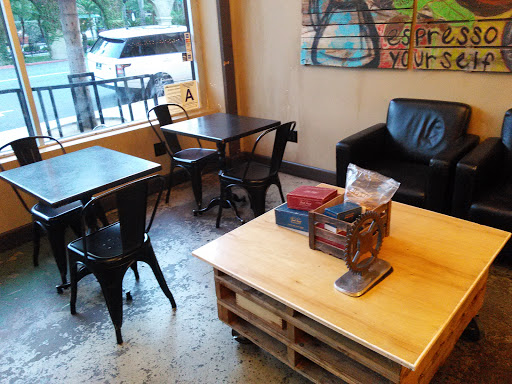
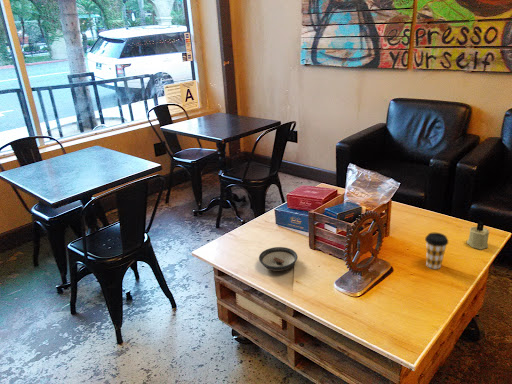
+ saucer (278, 260)
+ candle (479, 233)
+ coffee cup (435, 251)
